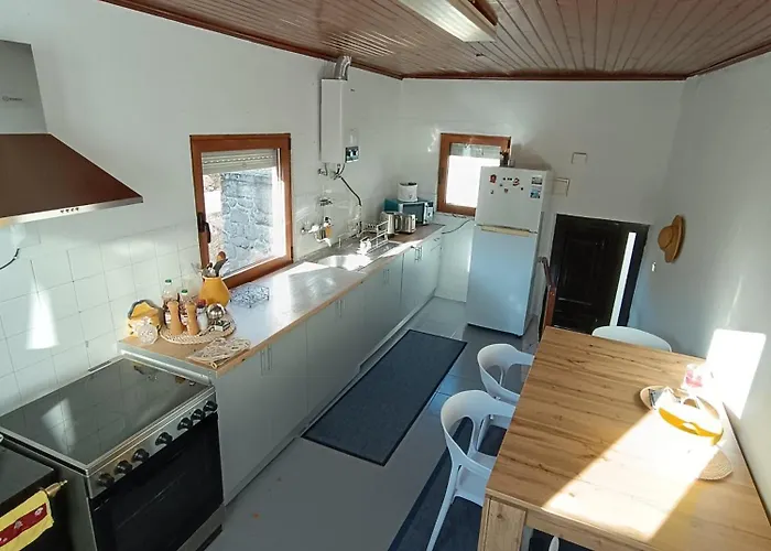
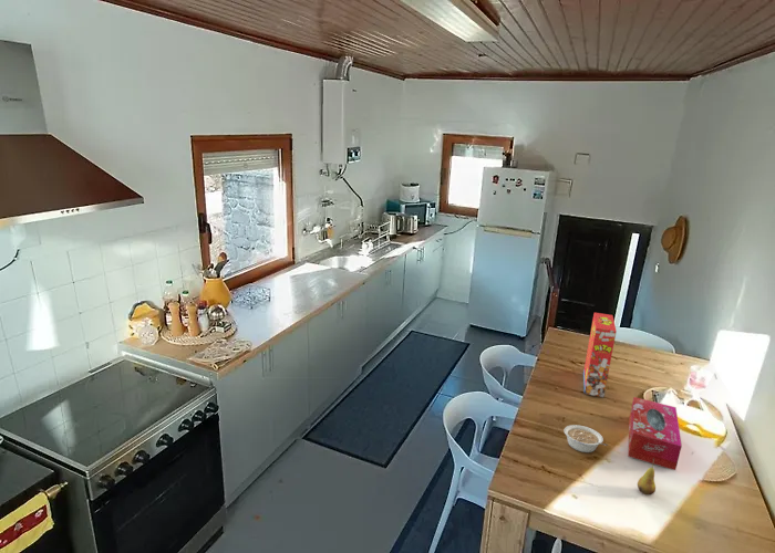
+ legume (583, 439)
+ cereal box (598, 353)
+ tissue box (652, 430)
+ fruit (648, 477)
